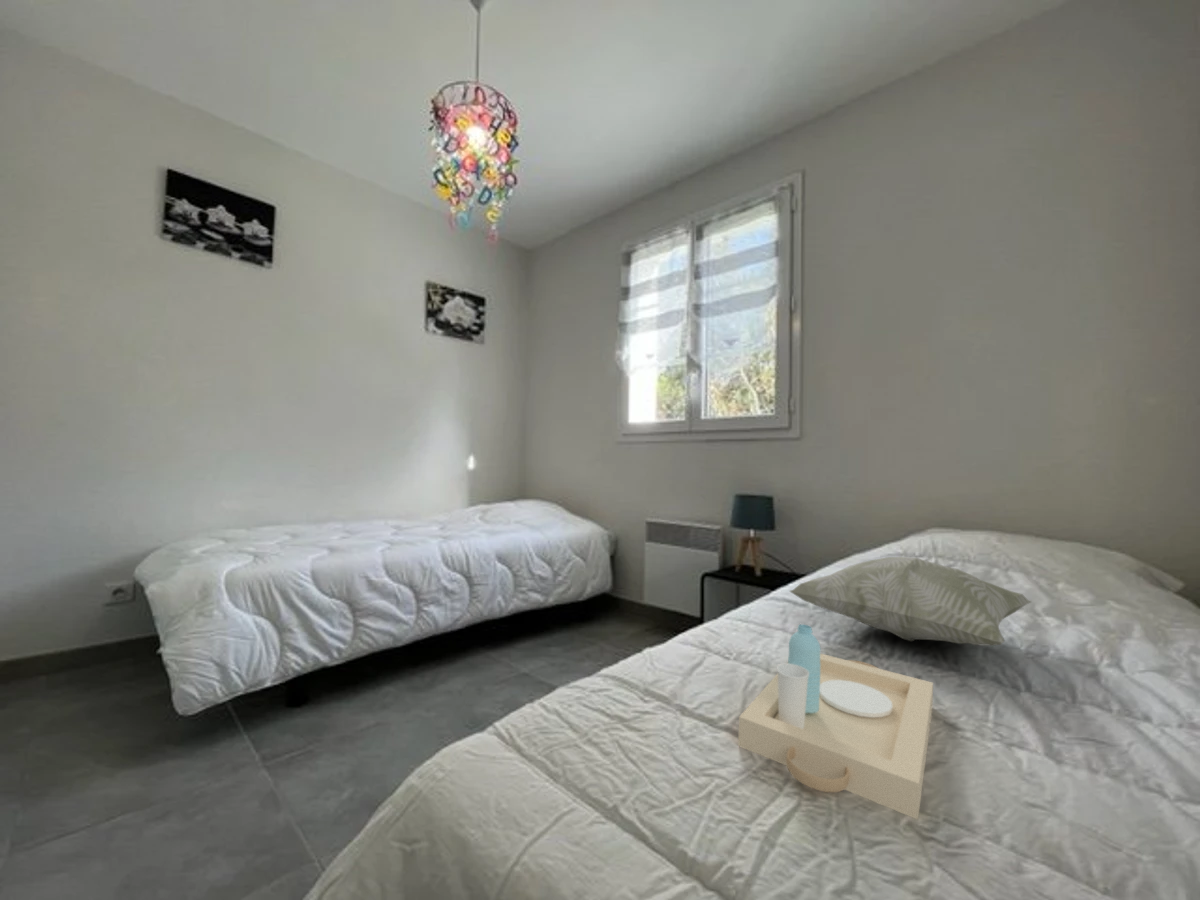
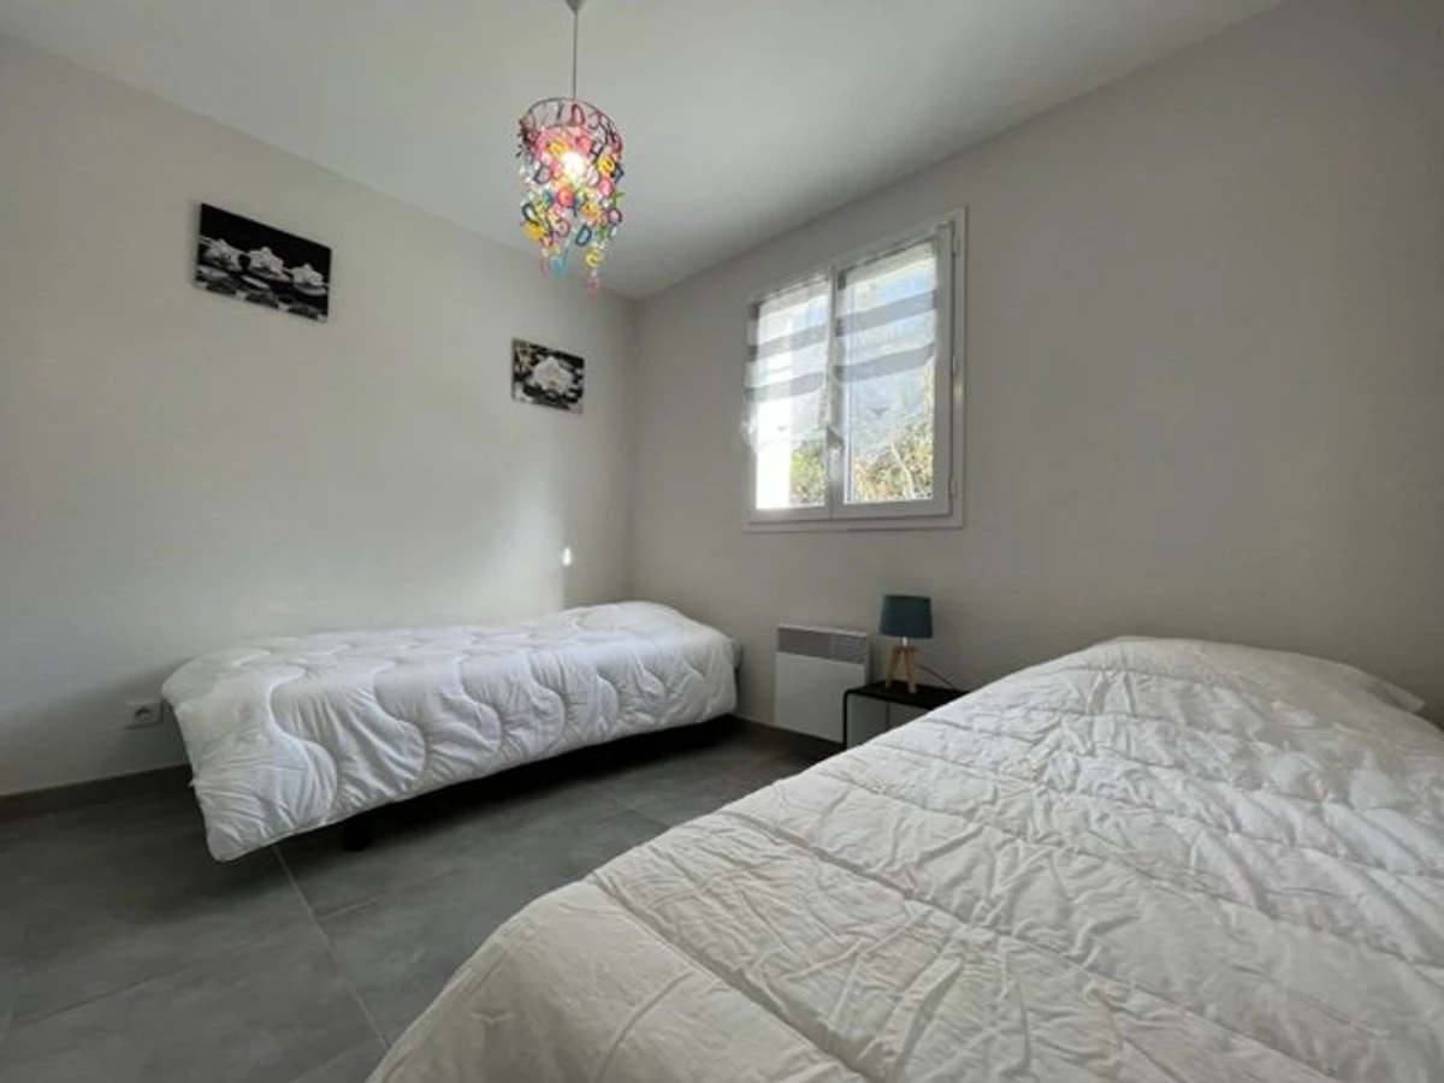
- decorative pillow (909, 596)
- serving tray (844, 676)
